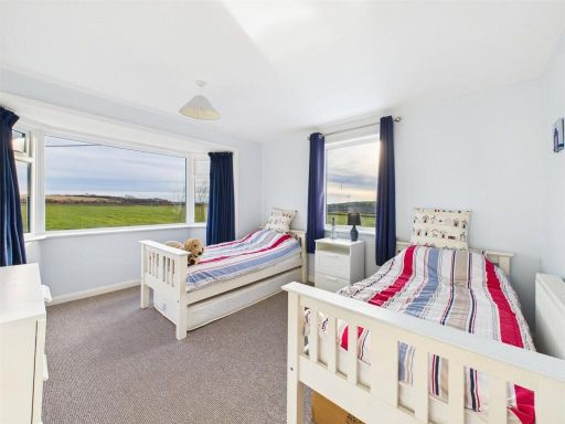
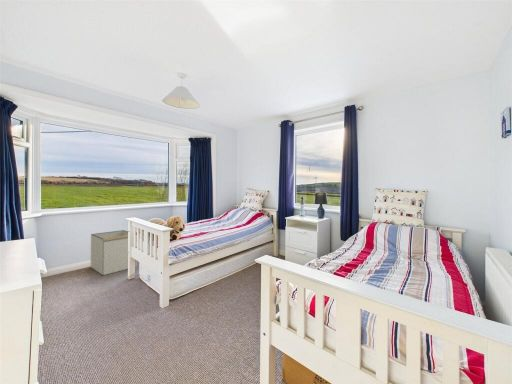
+ storage bin (114, 250)
